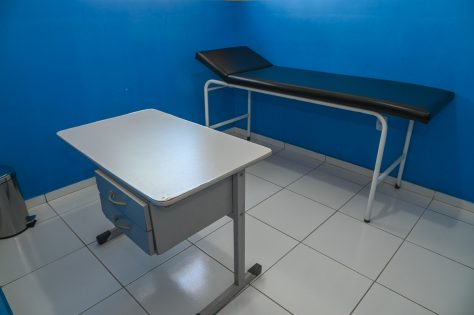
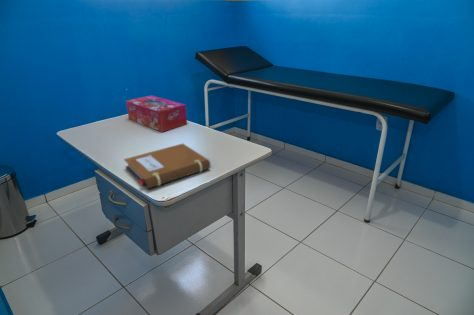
+ notebook (165, 164)
+ tissue box (156, 112)
